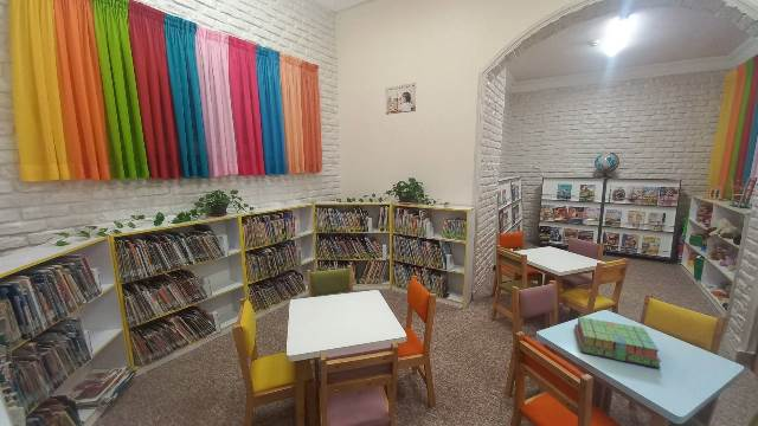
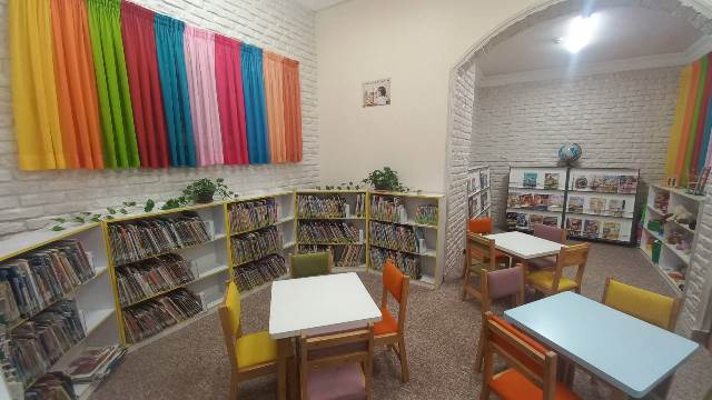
- stack of books (614, 338)
